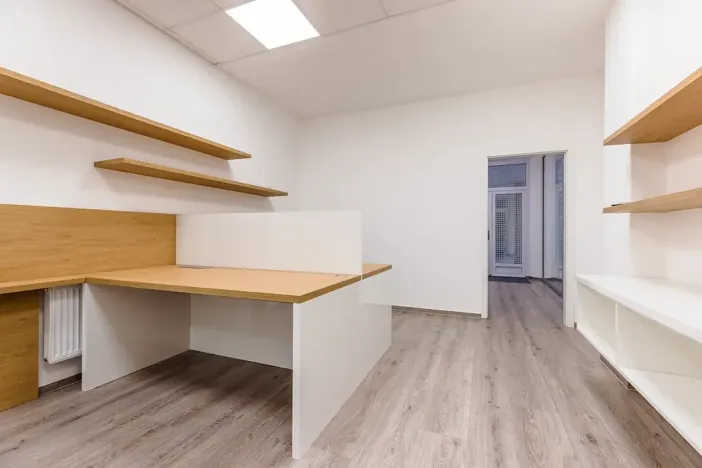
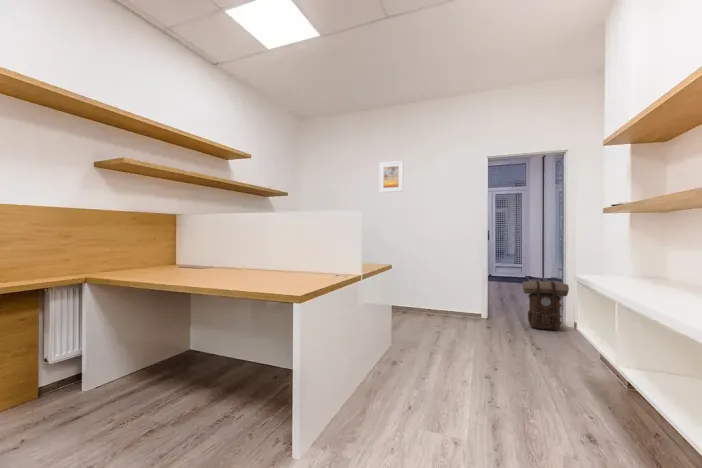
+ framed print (391, 177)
+ backpack (543, 303)
